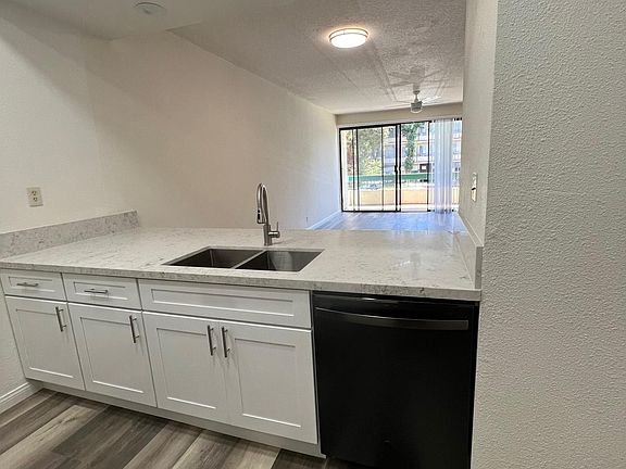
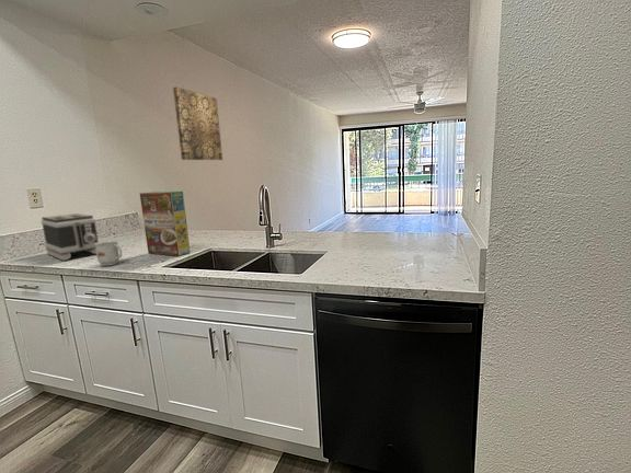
+ wall art (199, 127)
+ mug (110, 253)
+ cereal box (164, 222)
+ toaster (71, 235)
